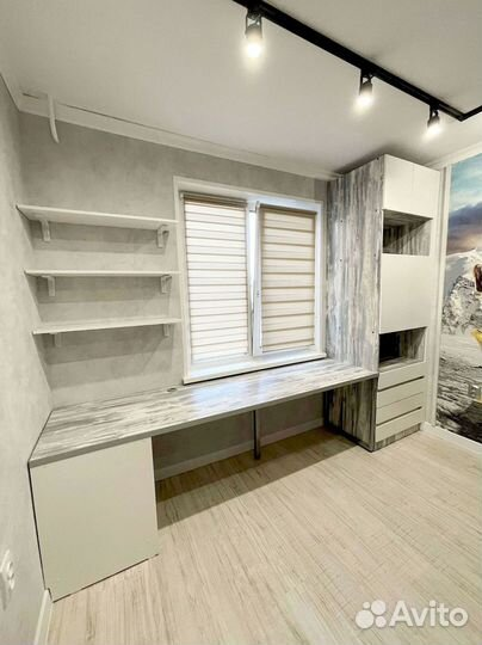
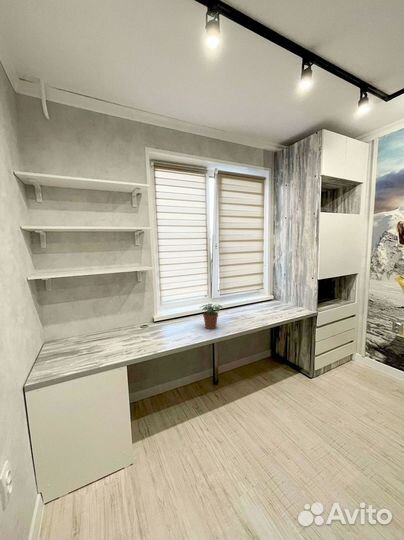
+ potted plant (211, 315)
